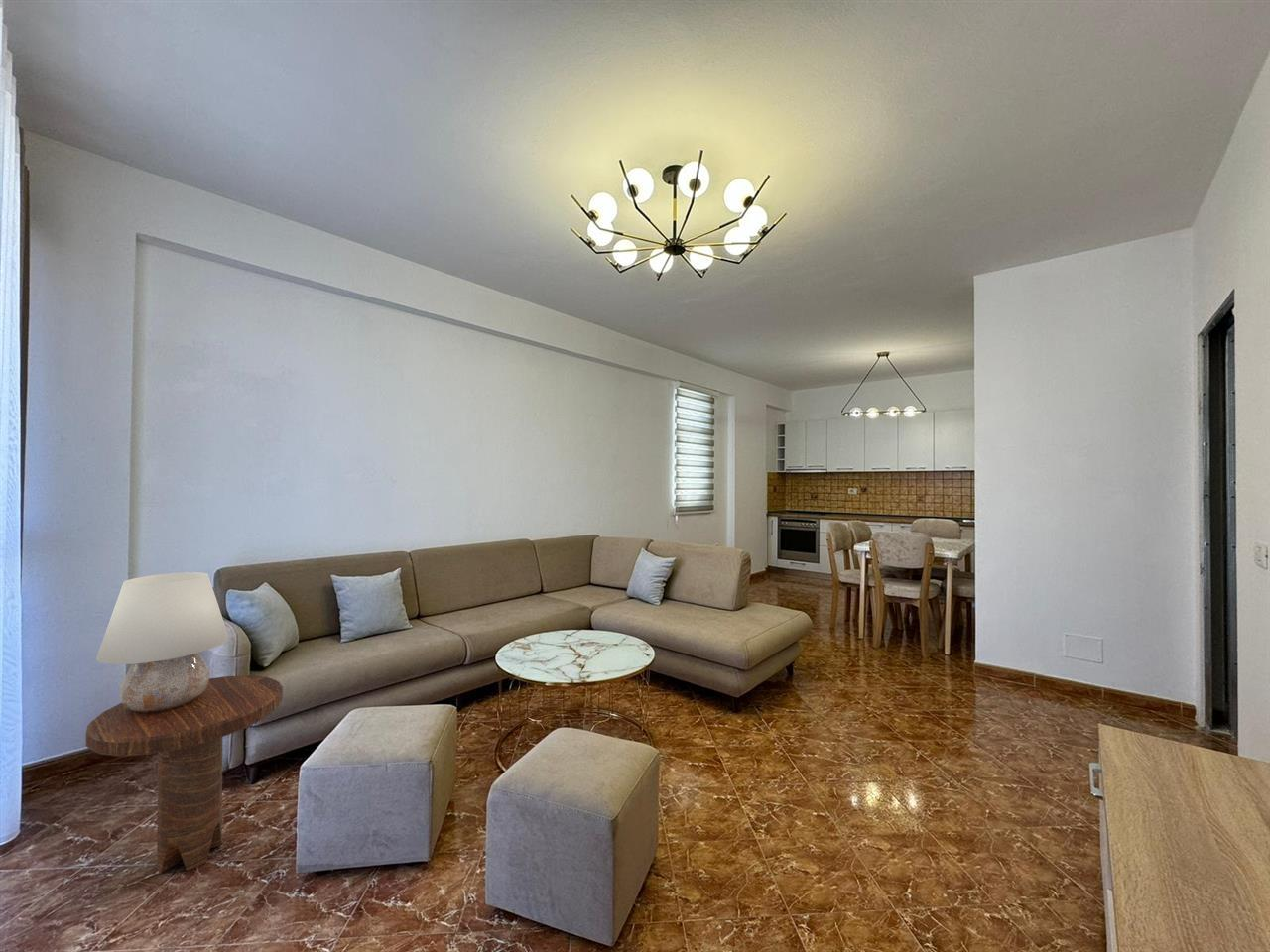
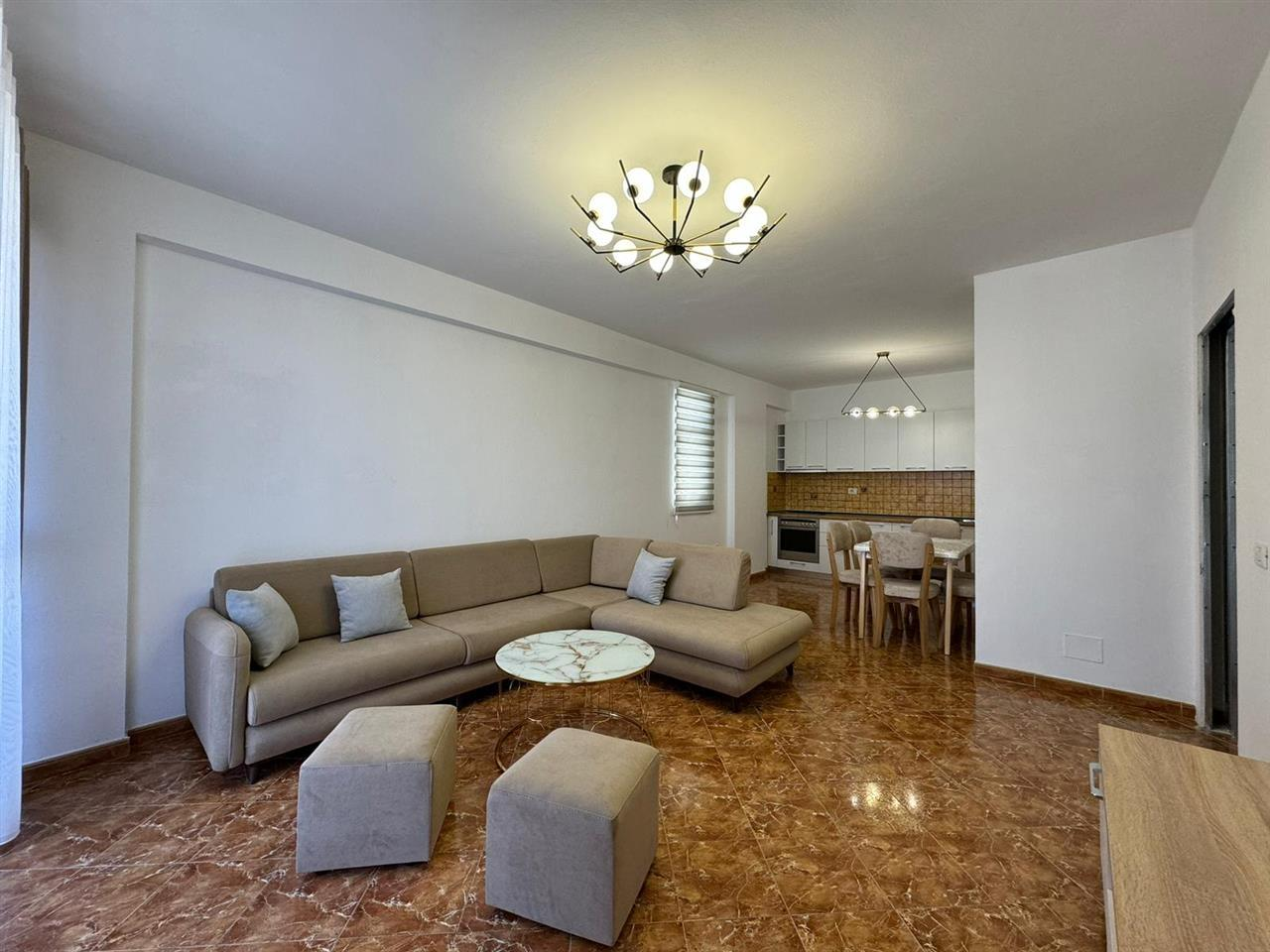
- side table (192, 778)
- table lamp (167, 639)
